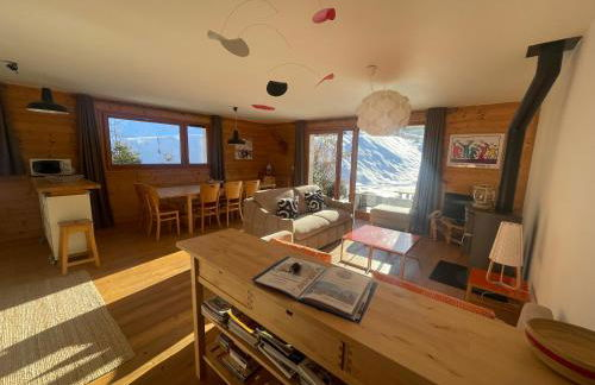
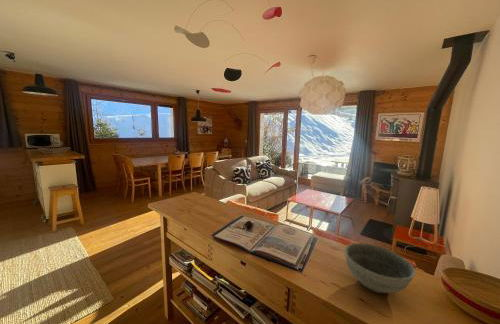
+ bowl (376, 270)
